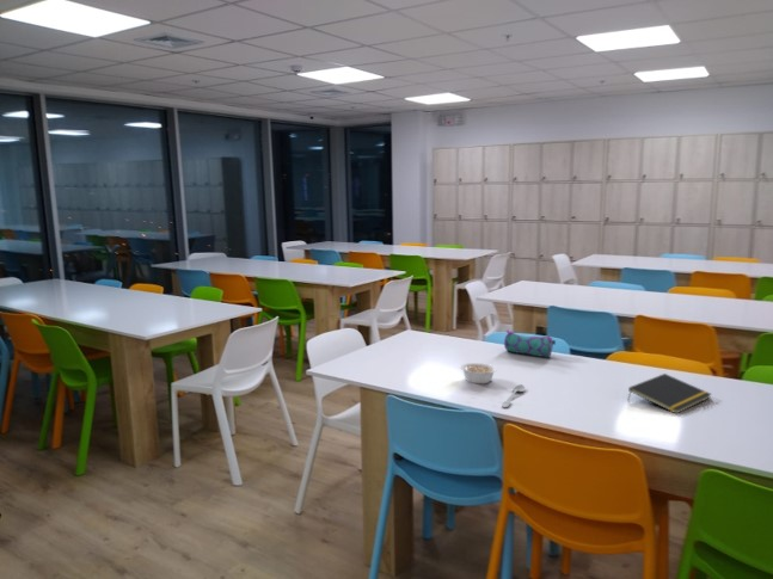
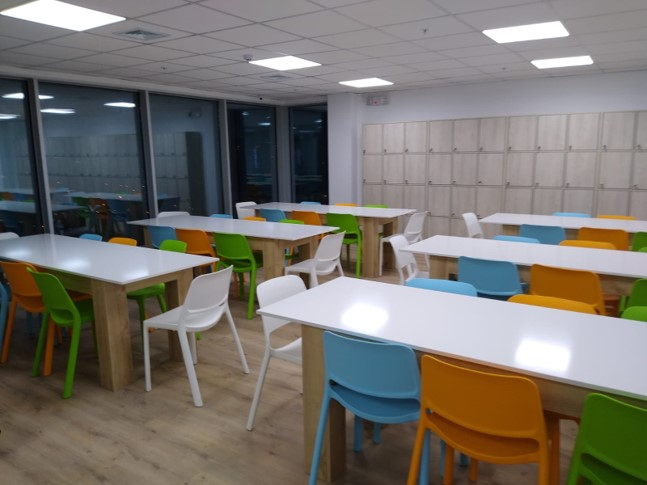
- notepad (669, 392)
- spoon (513, 395)
- pencil case (528, 344)
- legume (479, 372)
